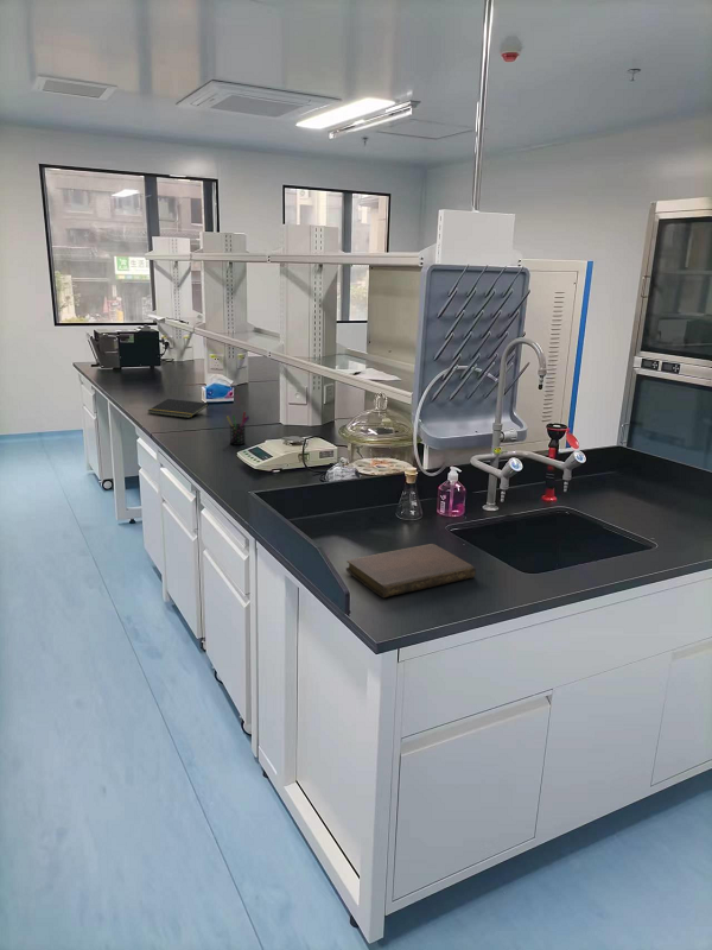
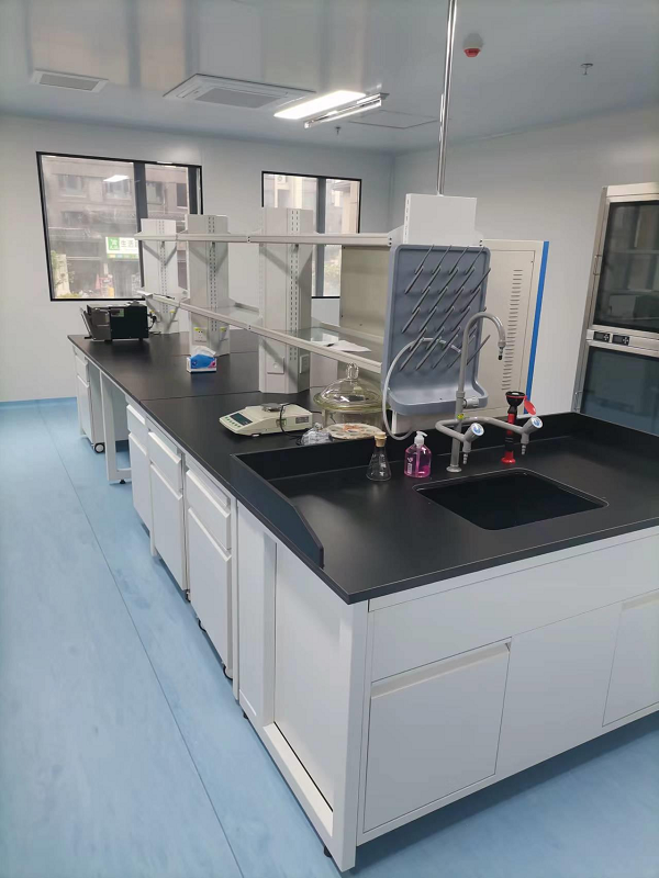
- notepad (178, 407)
- pen holder (237, 428)
- notebook (409, 569)
